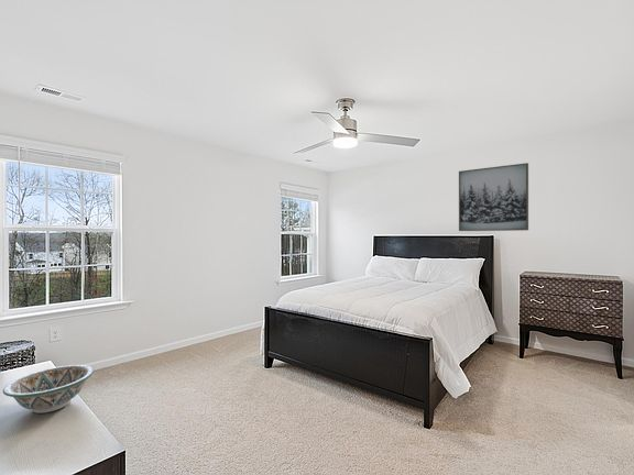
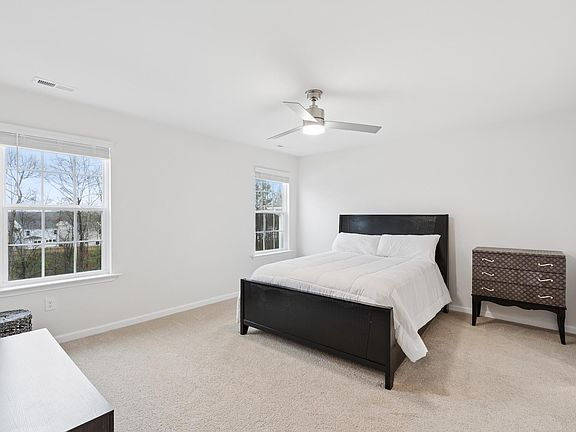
- decorative bowl (51, 391)
- wall art (491, 199)
